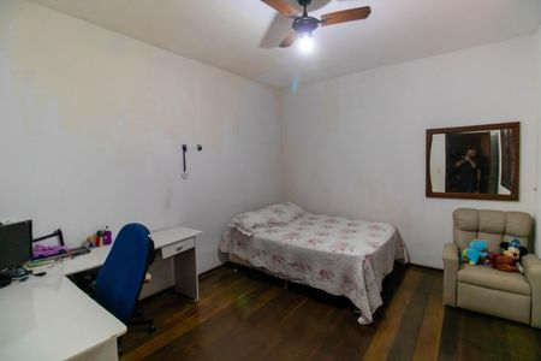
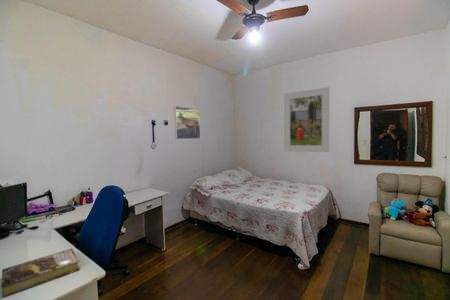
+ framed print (187, 123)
+ book (42, 269)
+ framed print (305, 121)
